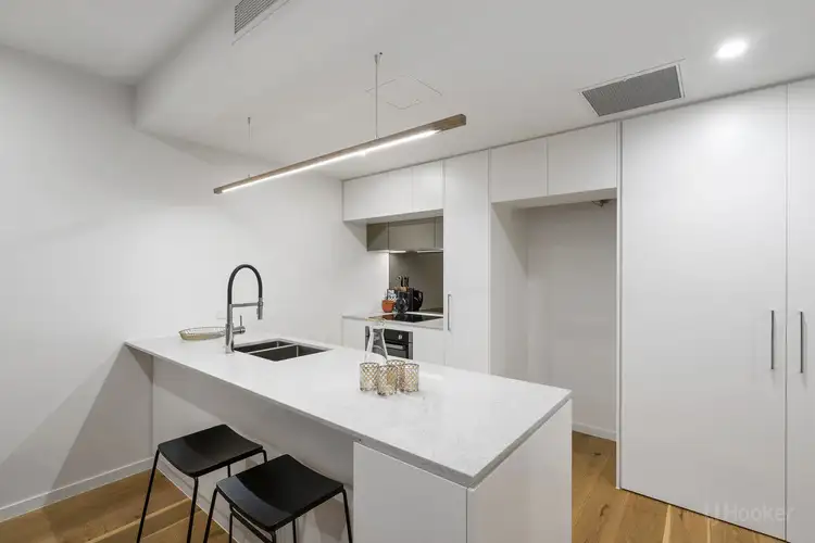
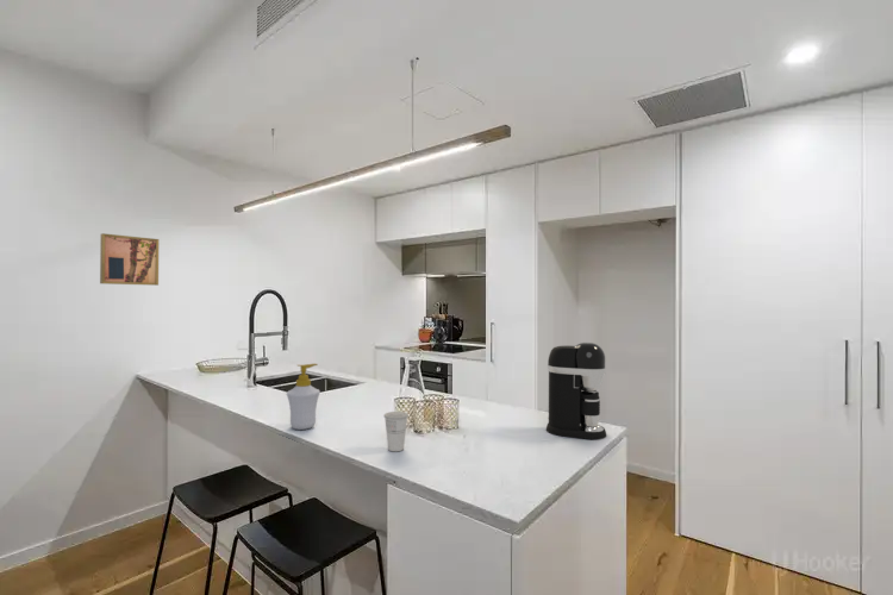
+ soap bottle (302, 395)
+ coffee maker (575, 387)
+ wall art (130, 259)
+ cup (395, 431)
